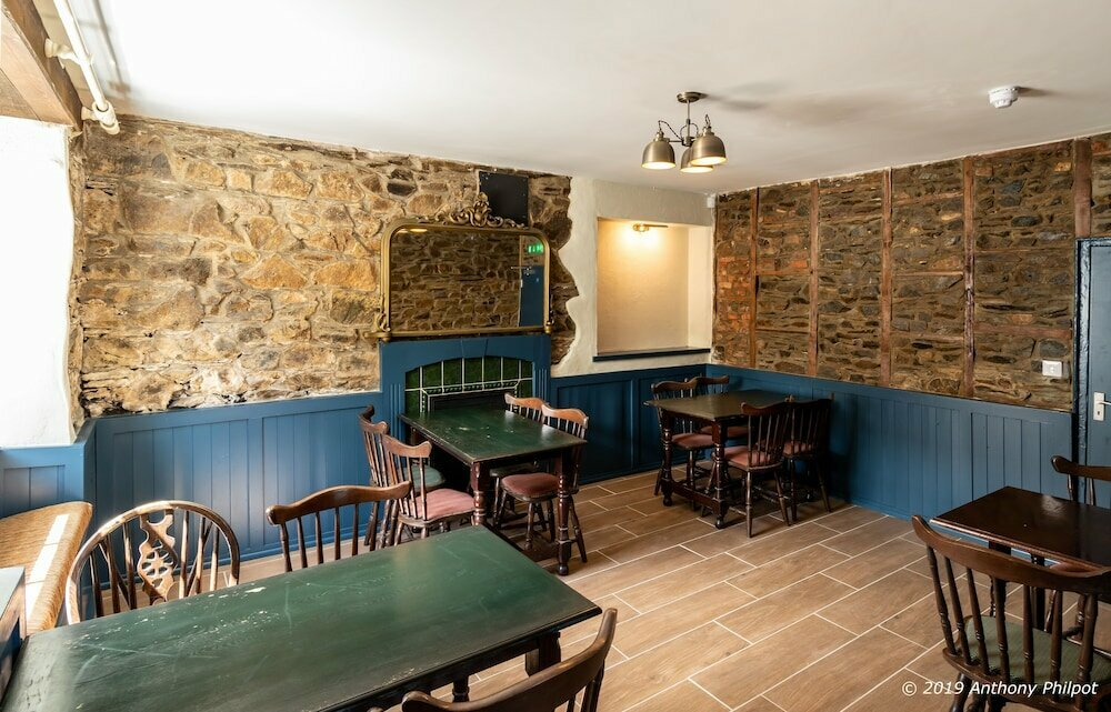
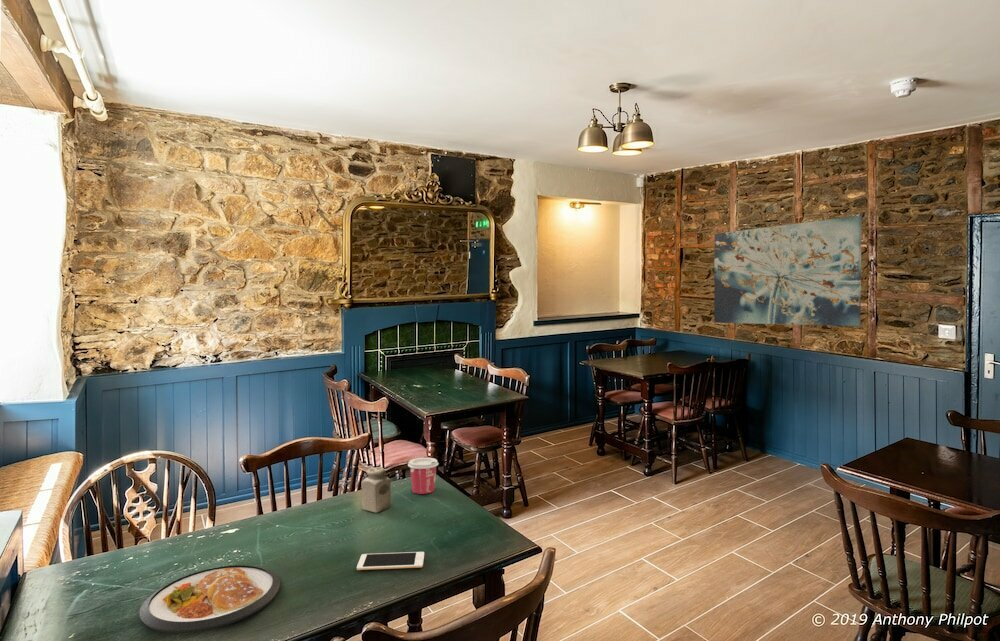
+ salt shaker (376, 488)
+ wall art (779, 275)
+ dish (213, 592)
+ cell phone (391, 560)
+ cup (423, 475)
